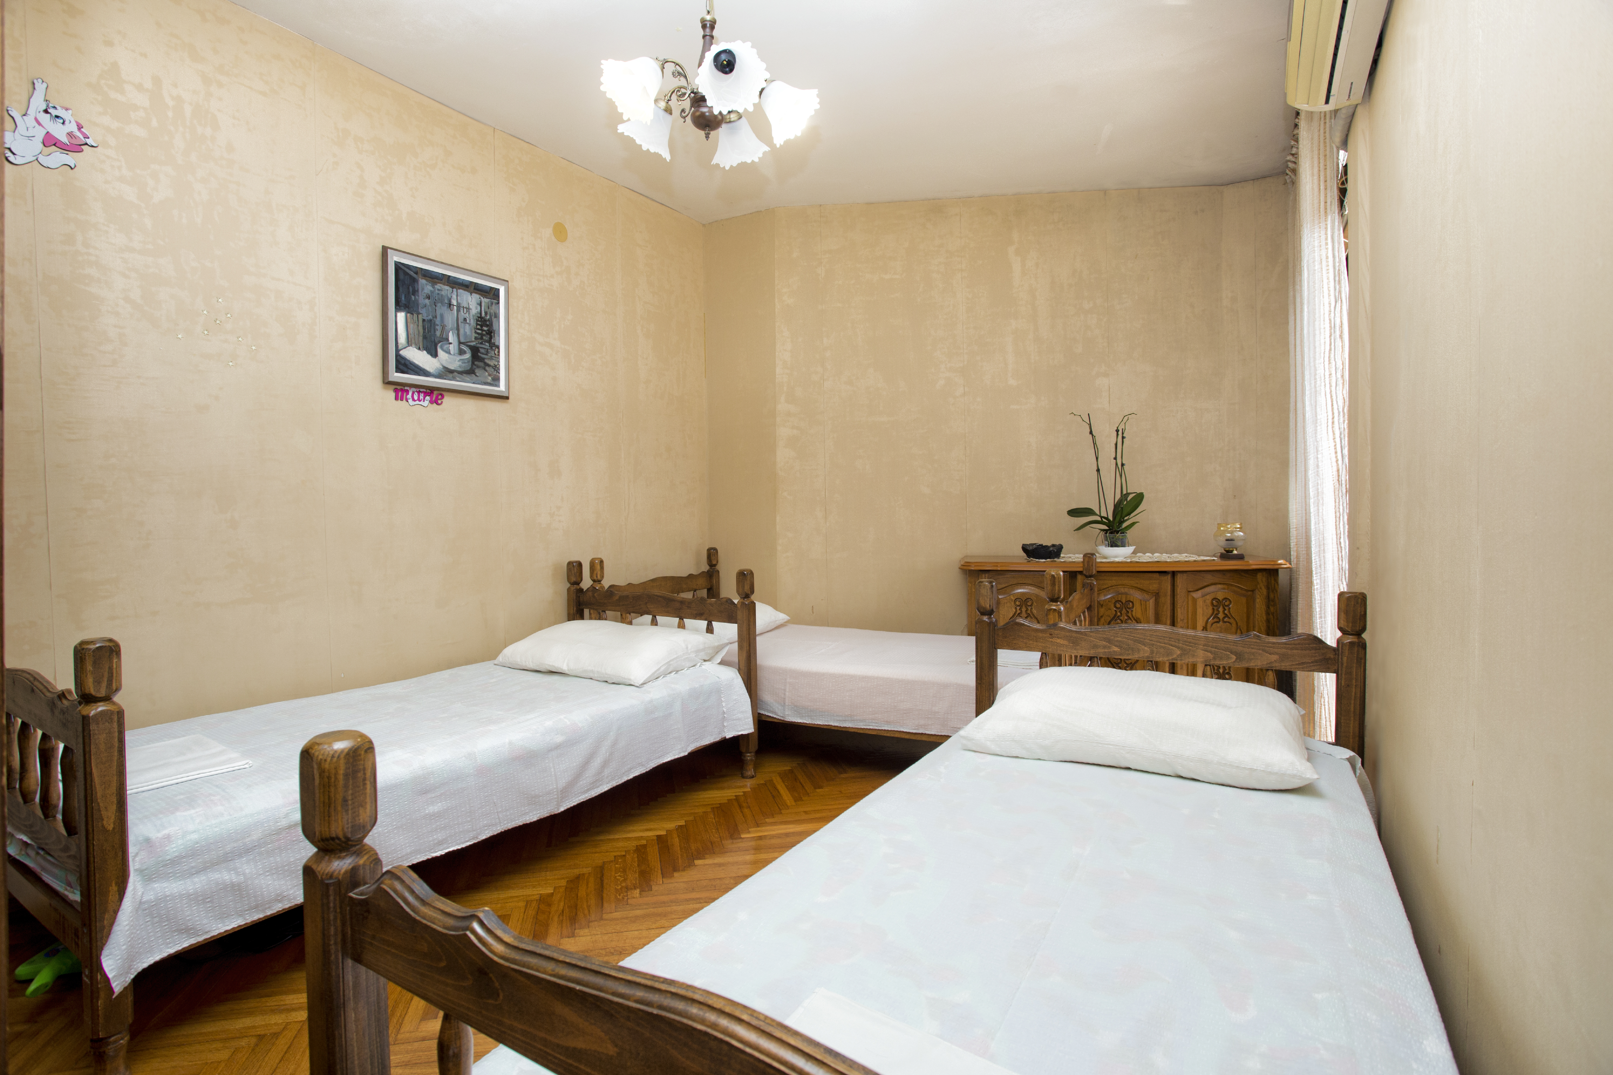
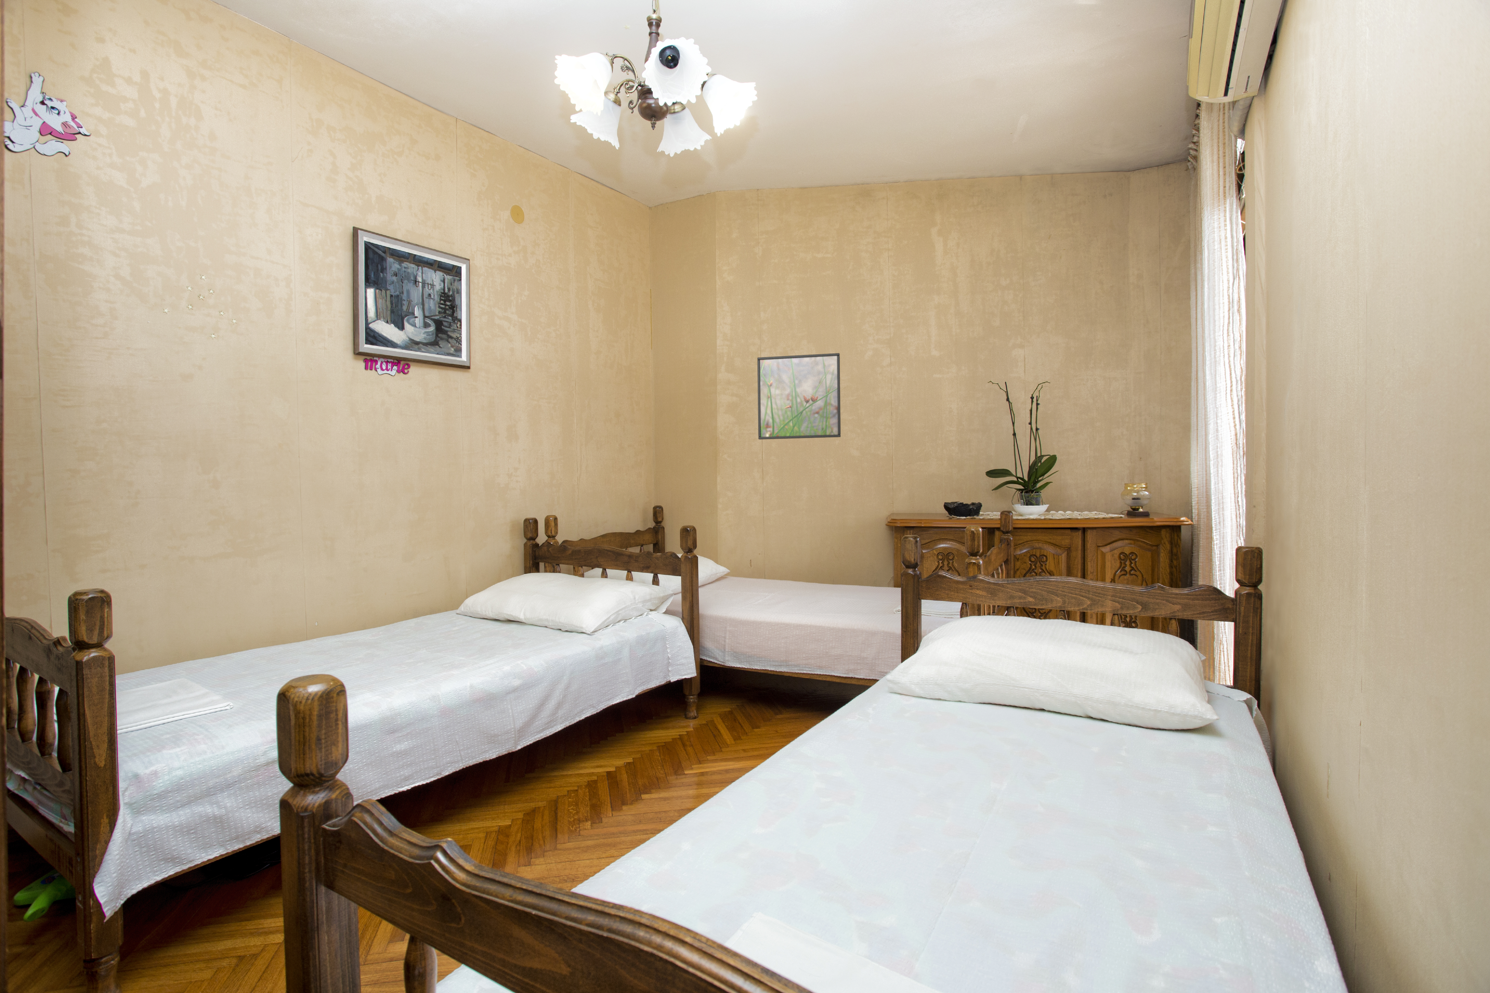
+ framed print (798, 397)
